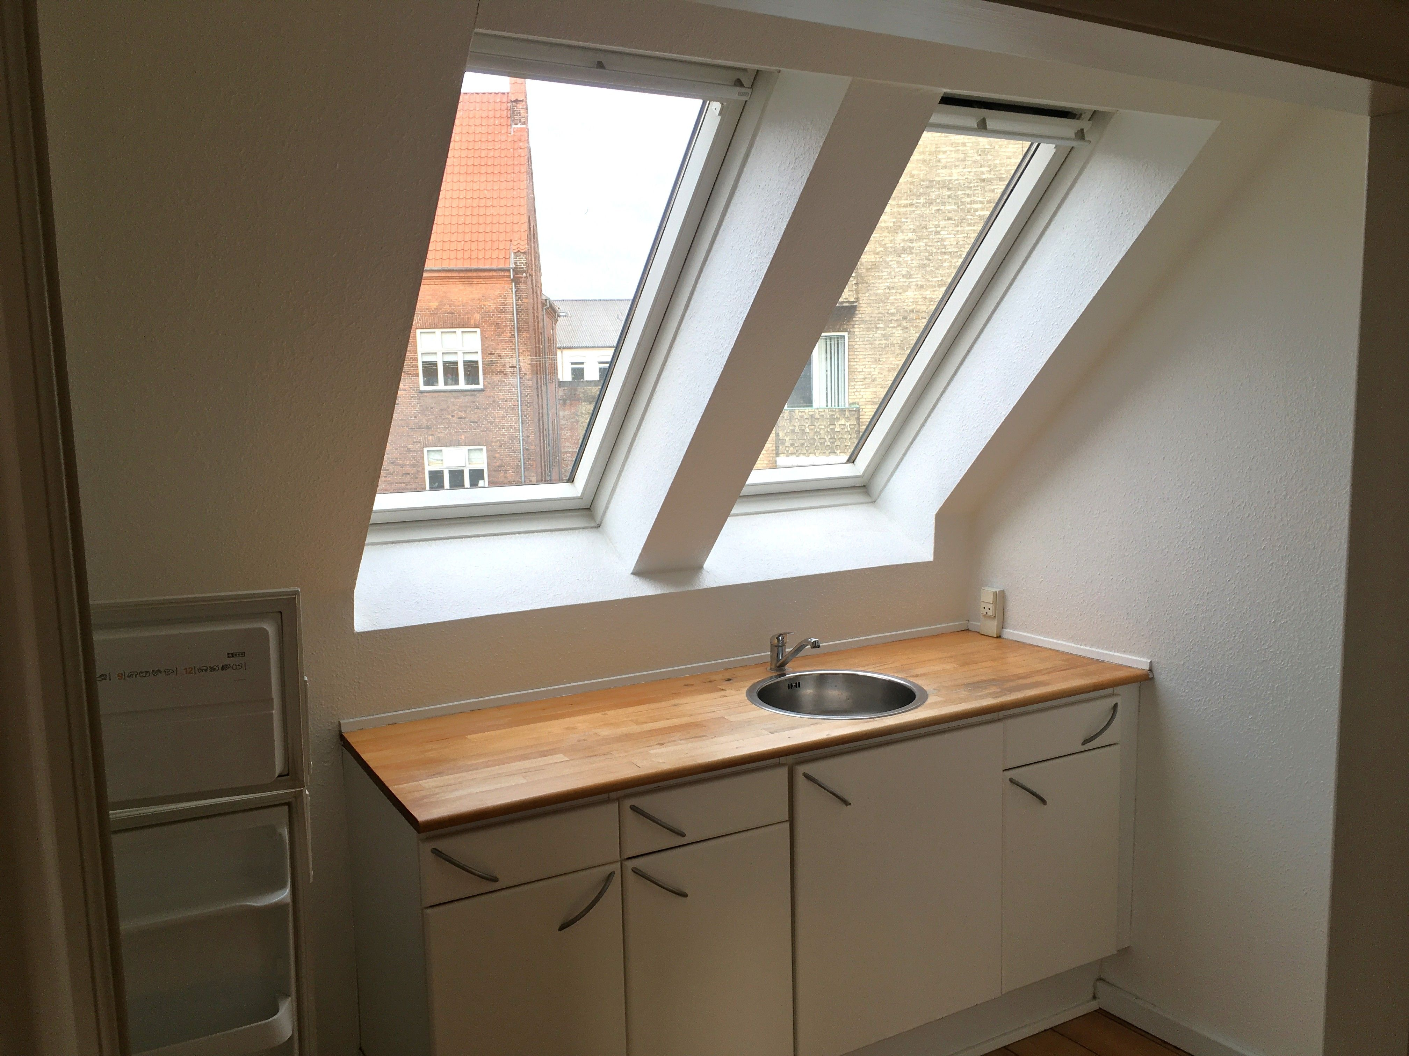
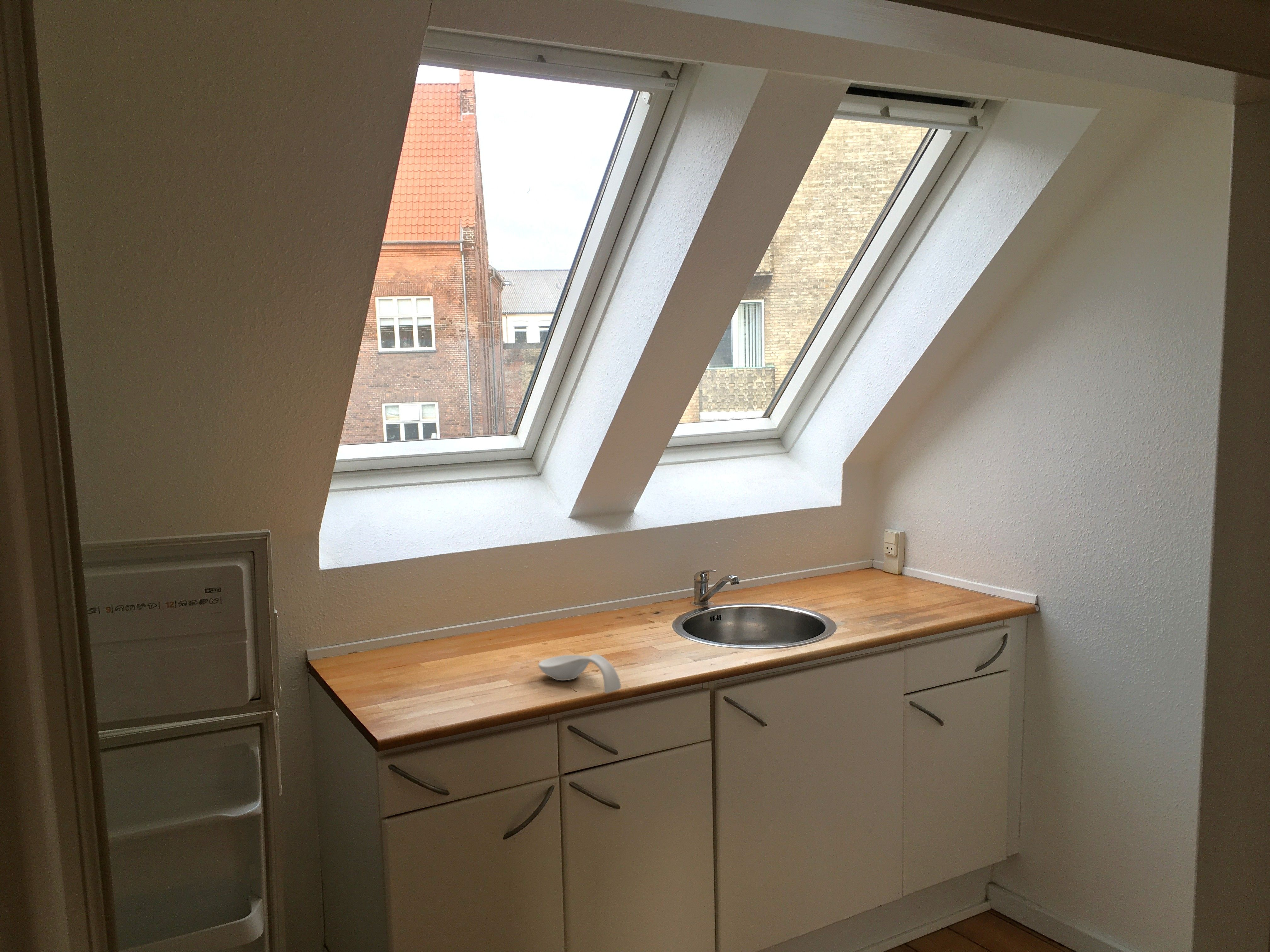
+ spoon rest (580, 667)
